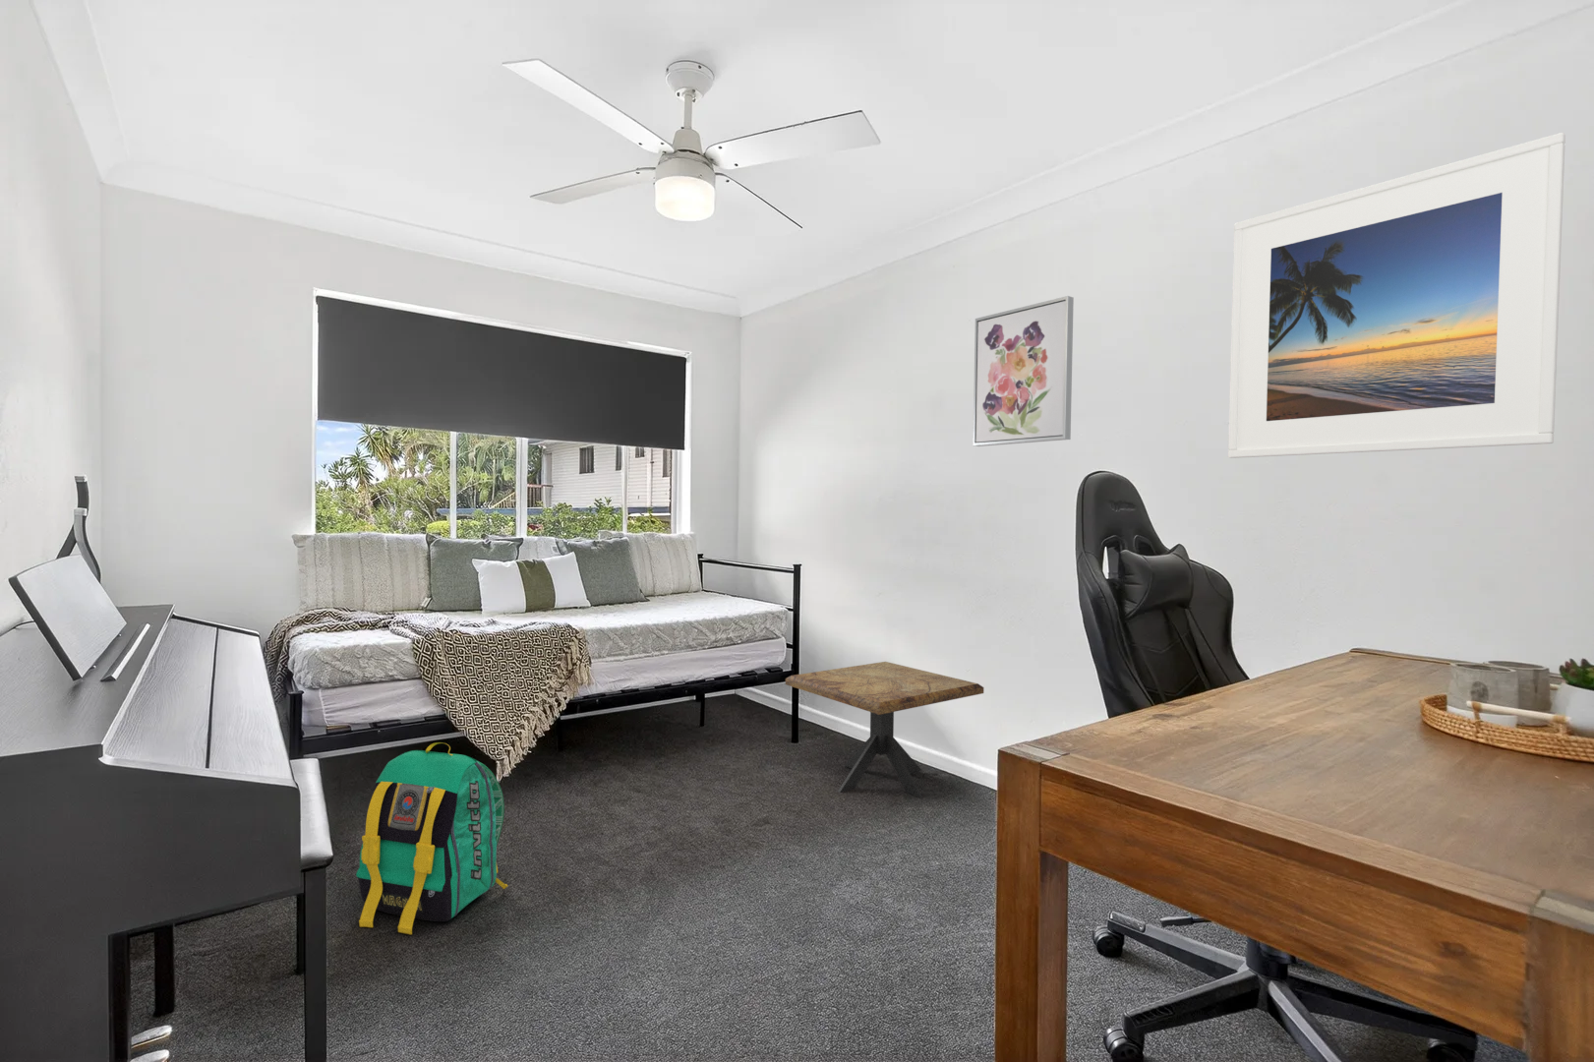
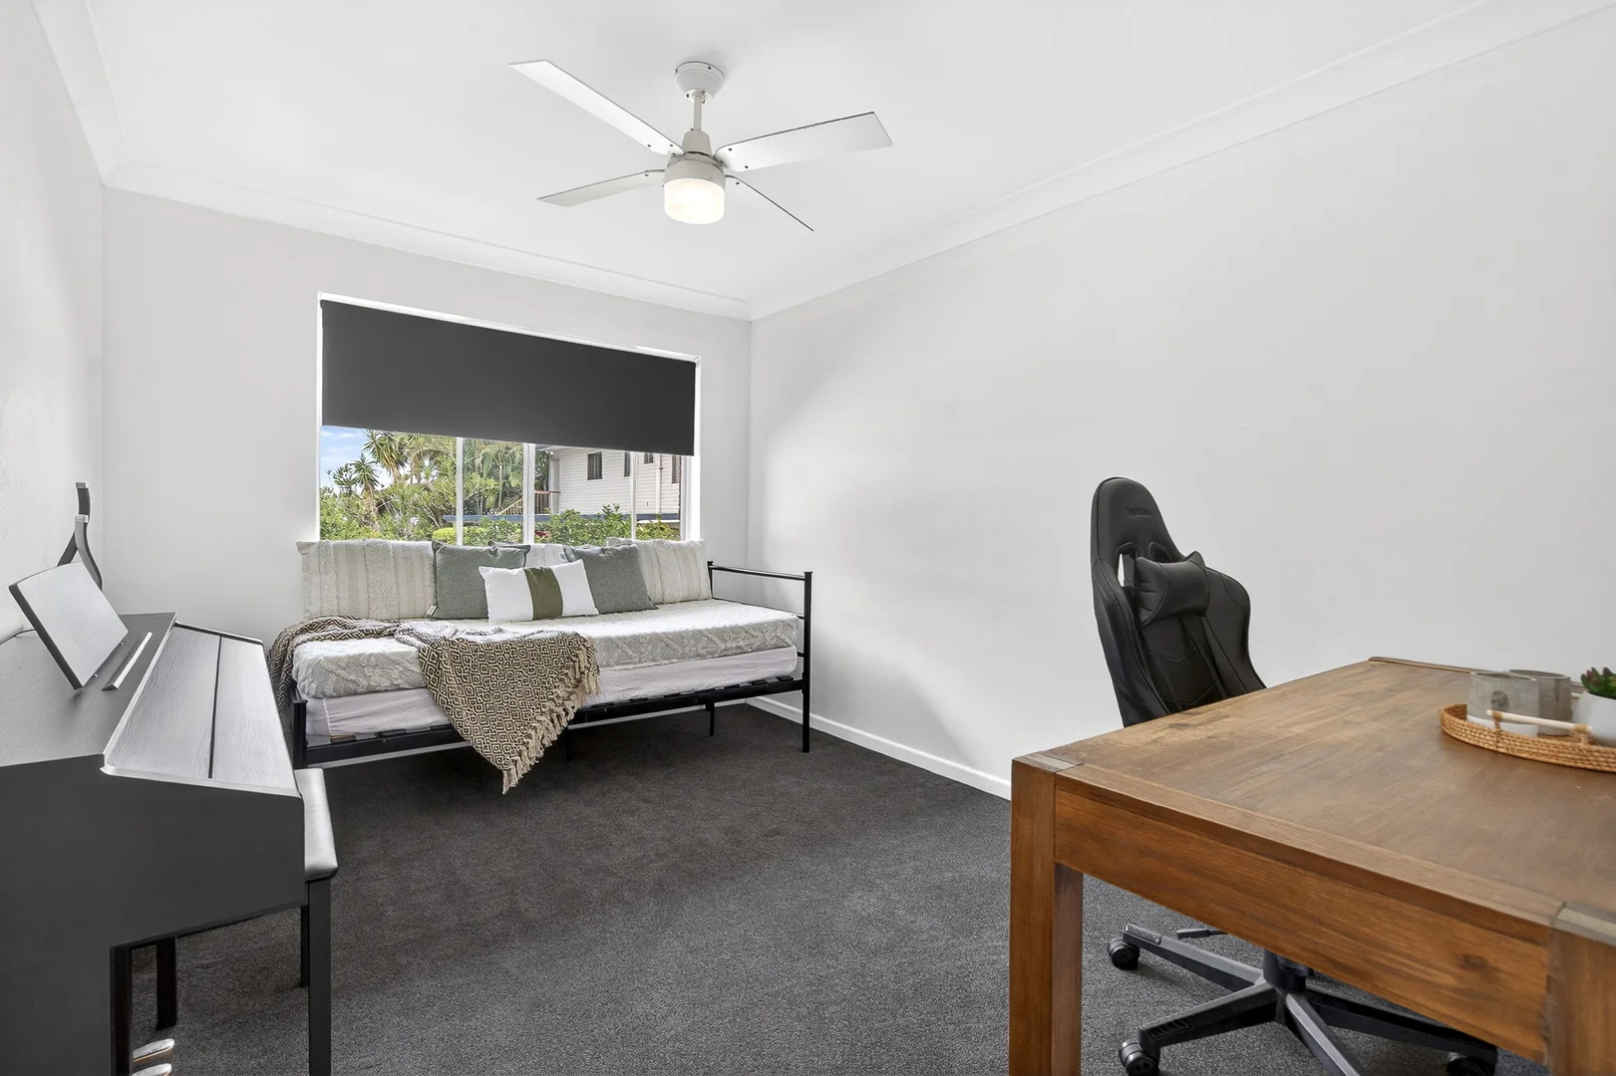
- wall art (1019, 376)
- backpack (434, 823)
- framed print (1372, 319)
- side table (882, 730)
